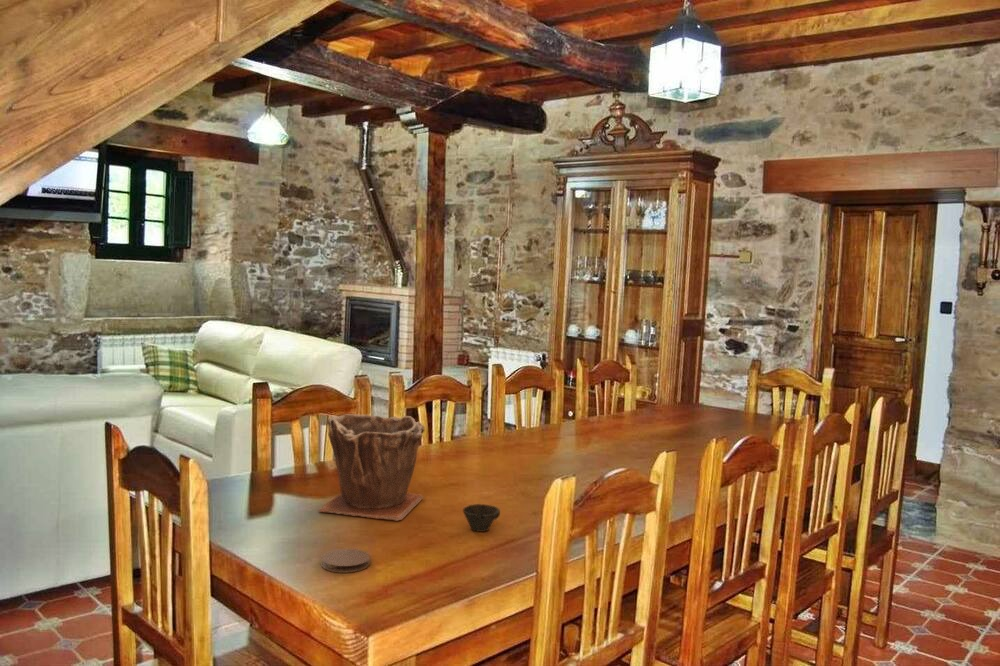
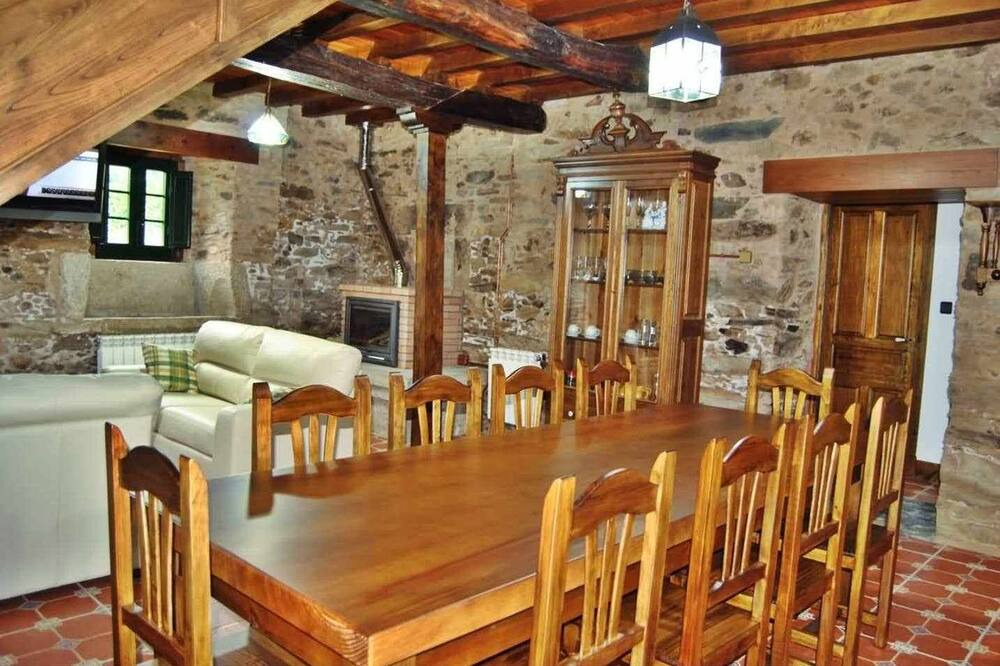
- coaster (345, 560)
- plant pot (374, 461)
- cup (482, 518)
